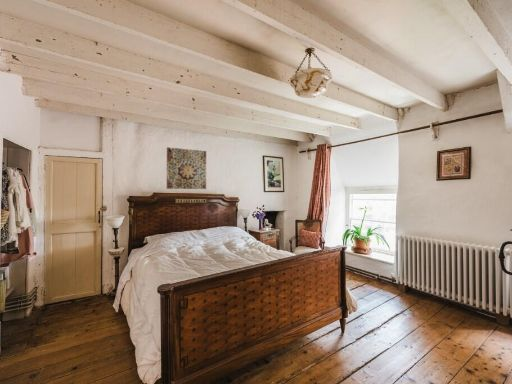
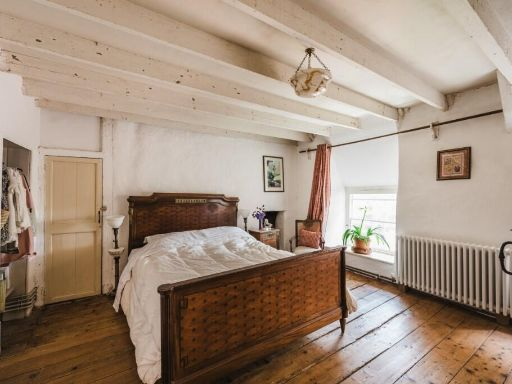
- wall art (187, 169)
